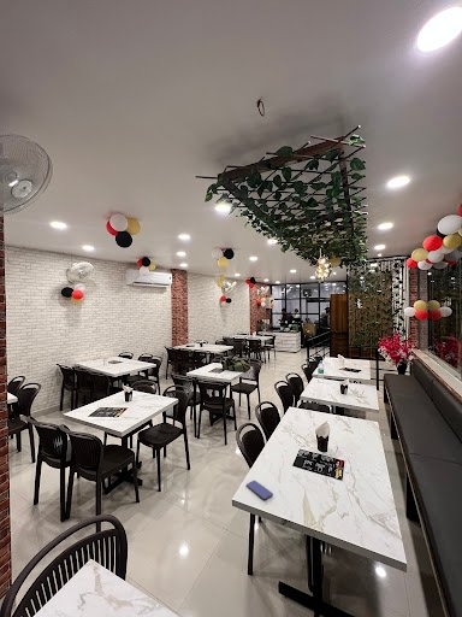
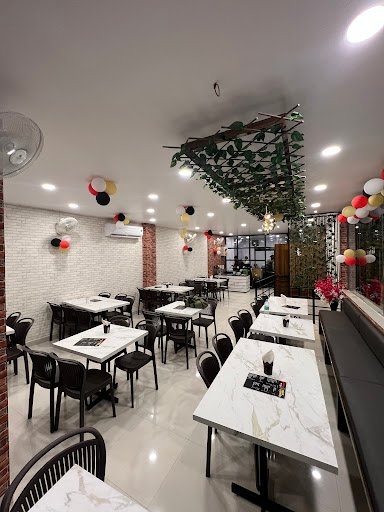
- smartphone (259, 489)
